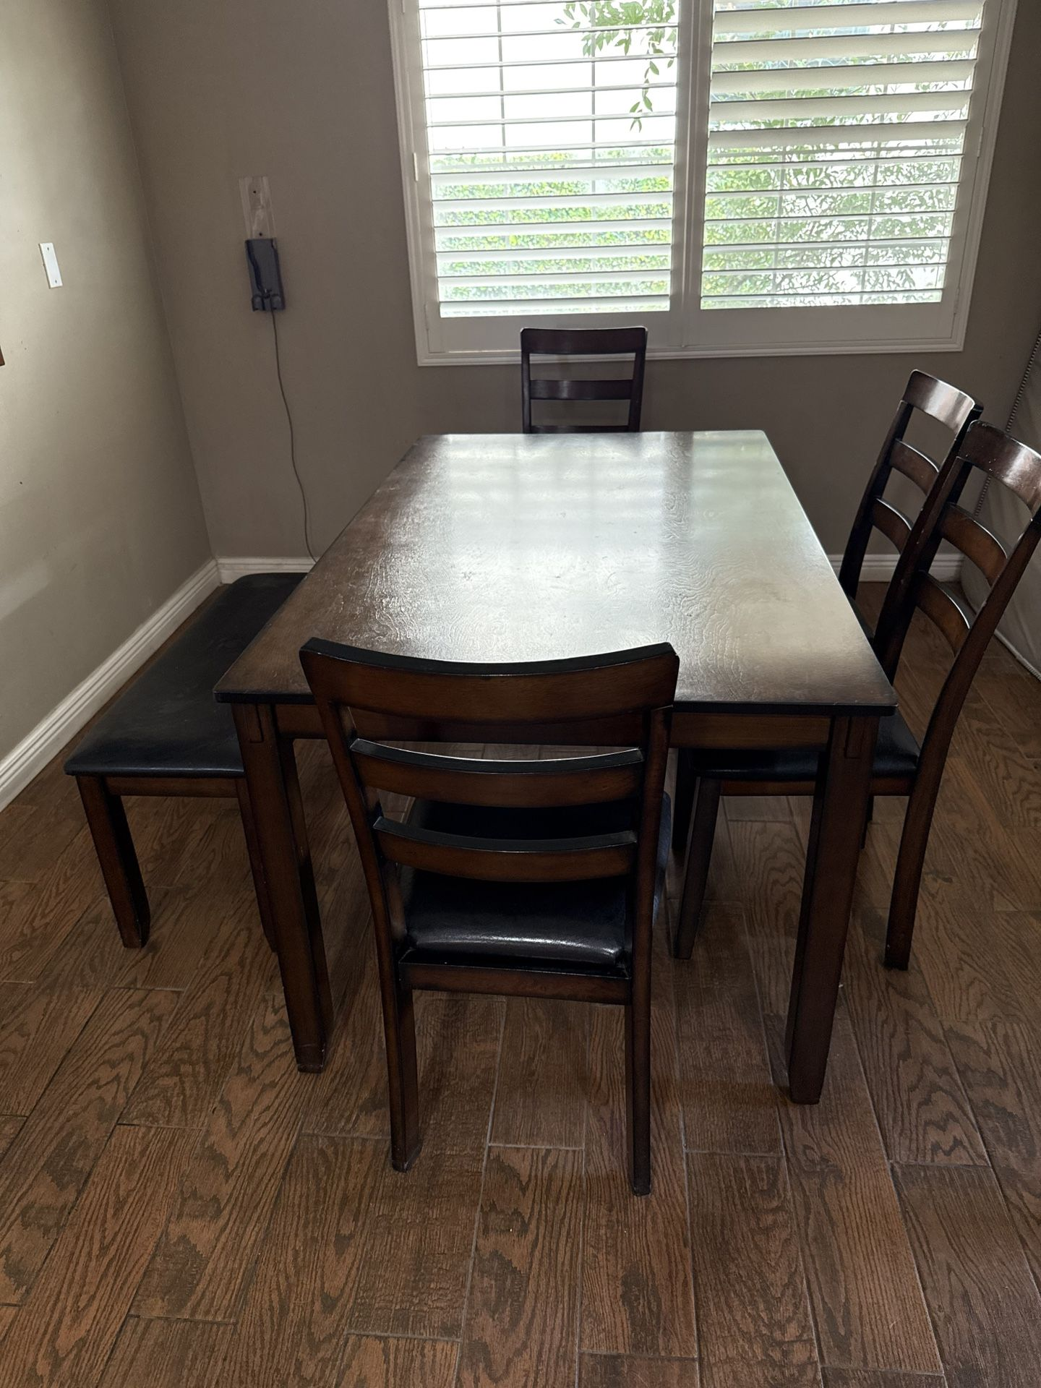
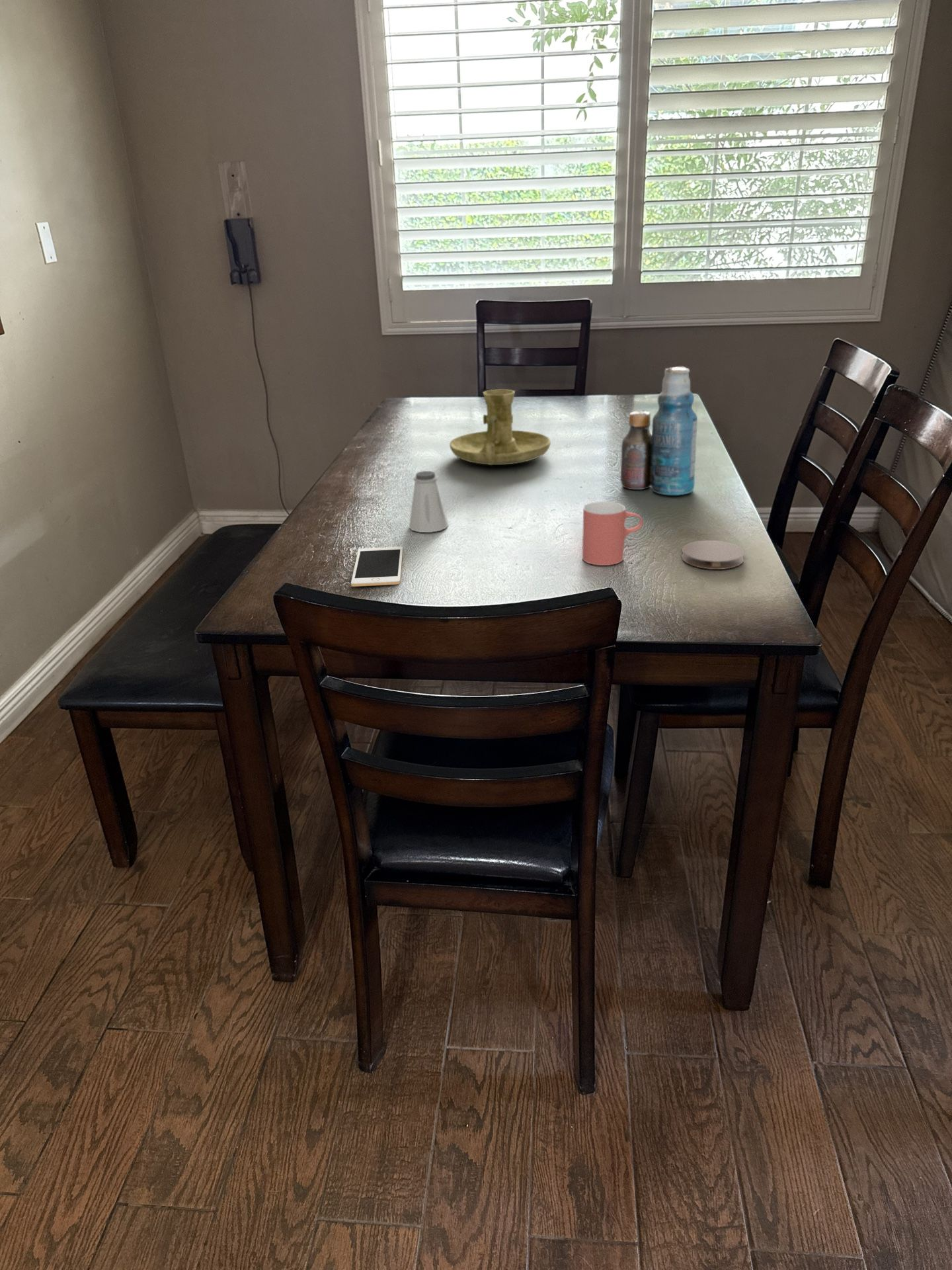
+ coaster (712, 554)
+ bottle (660, 429)
+ cell phone (378, 566)
+ candle holder (498, 429)
+ cup (612, 532)
+ saltshaker (426, 500)
